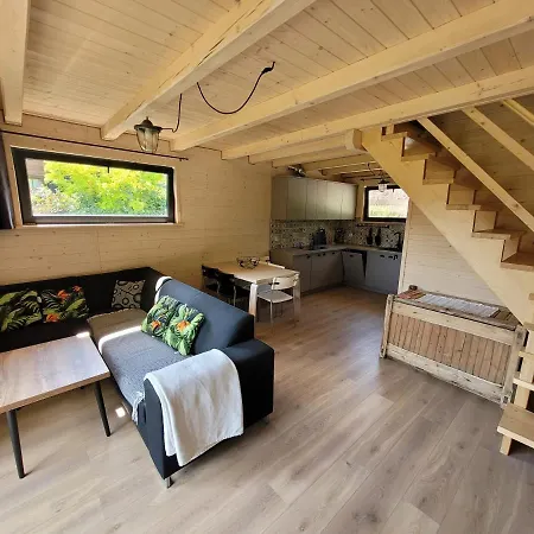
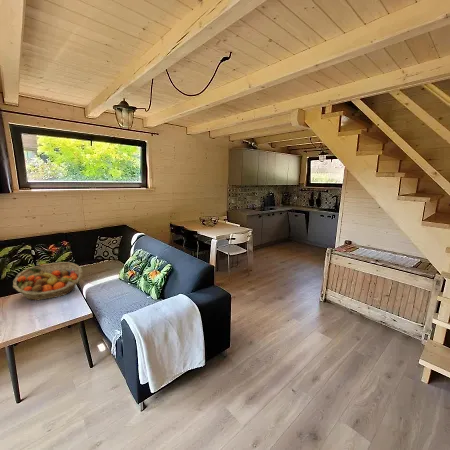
+ fruit basket (50, 280)
